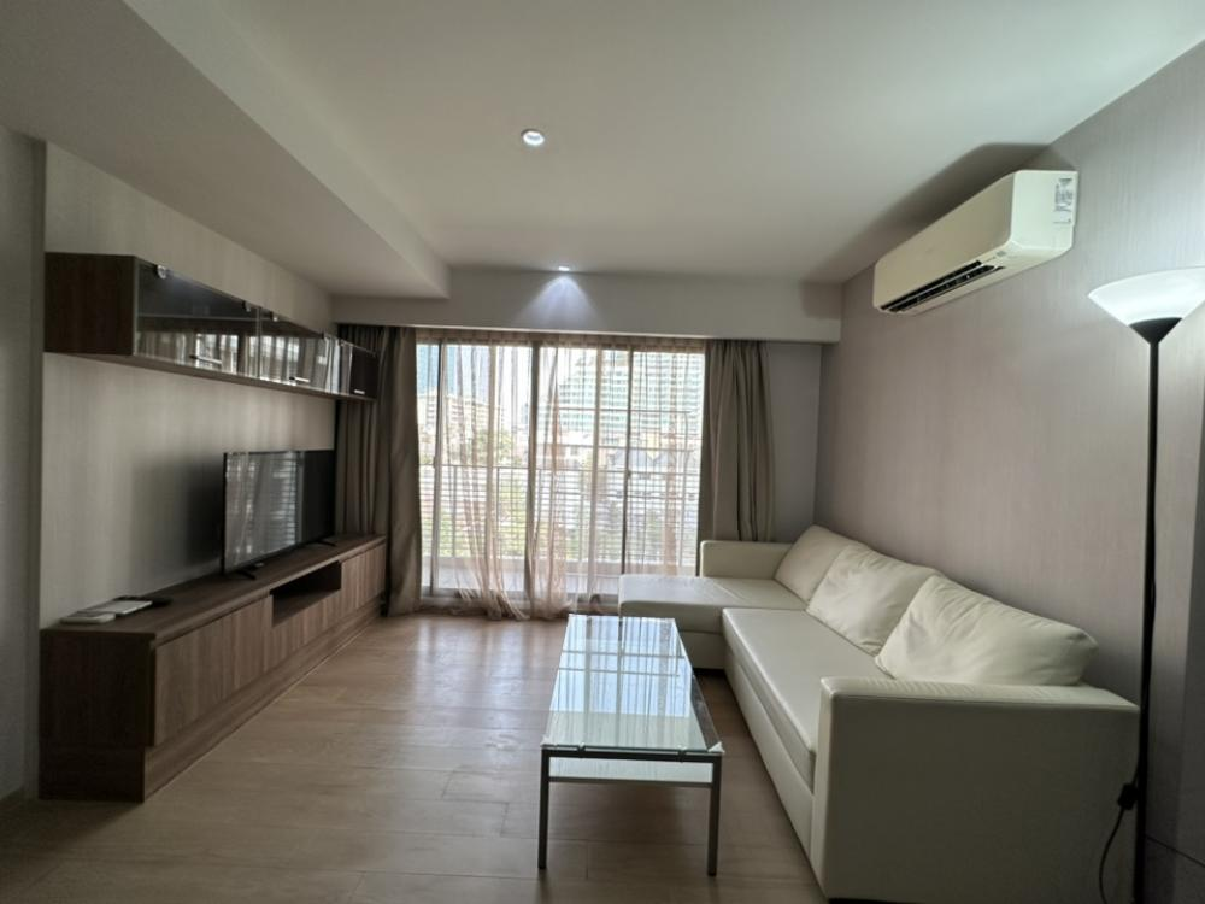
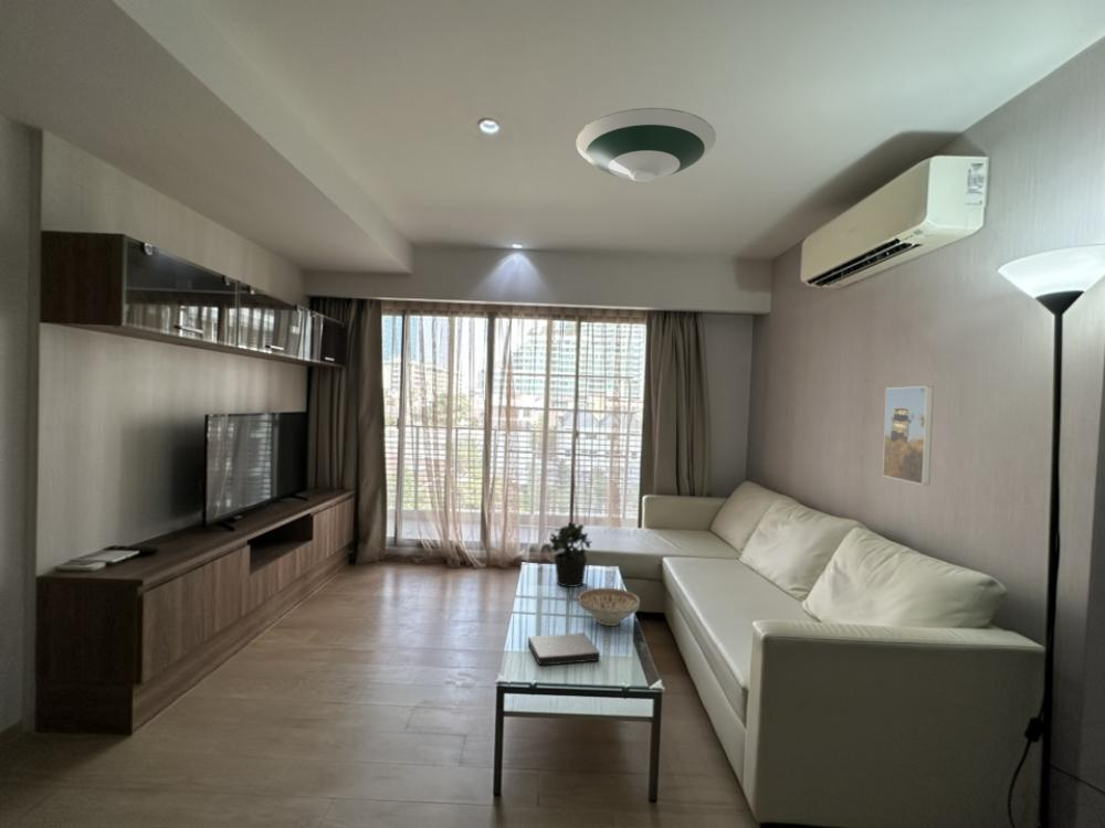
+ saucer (643, 160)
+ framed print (906, 434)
+ potted plant (569, 552)
+ book (562, 648)
+ decorative bowl (608, 609)
